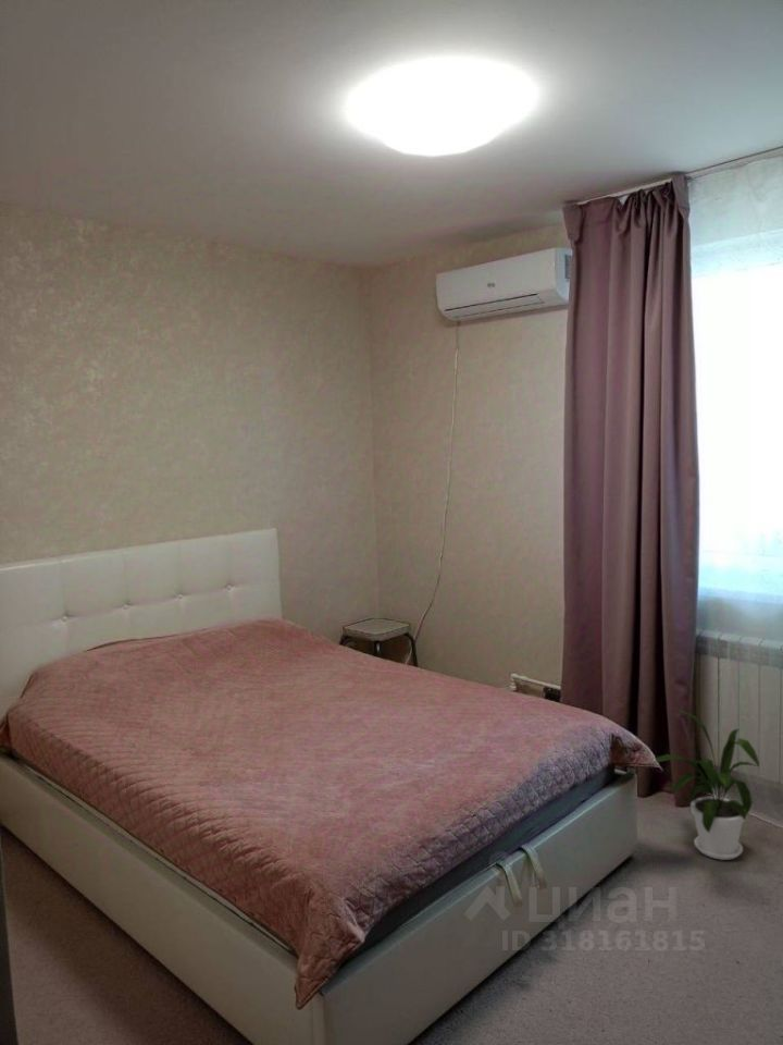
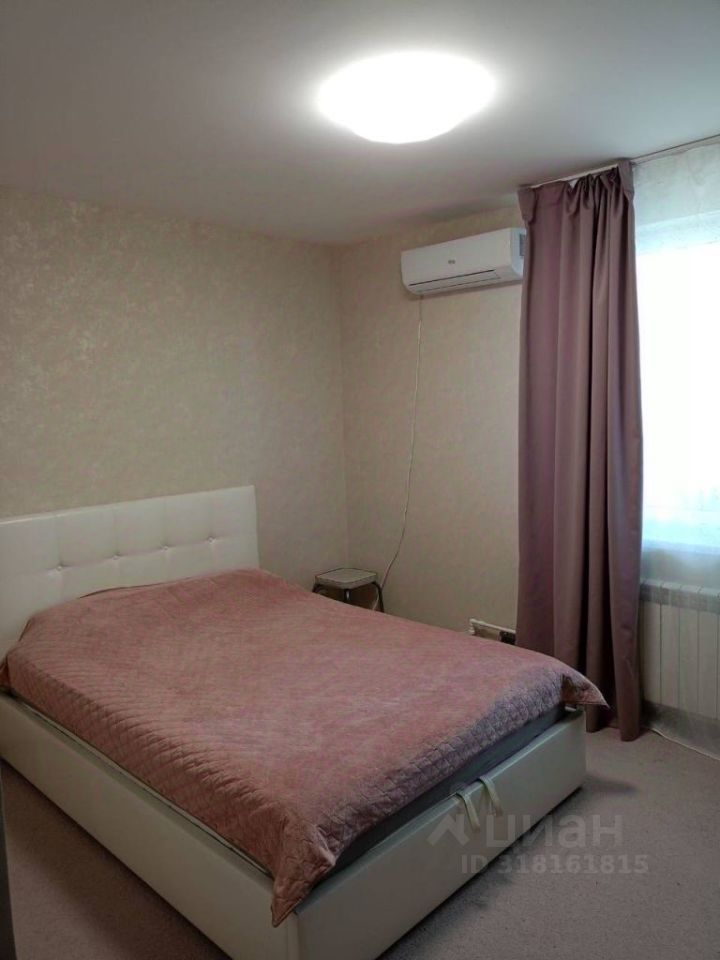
- house plant (713, 784)
